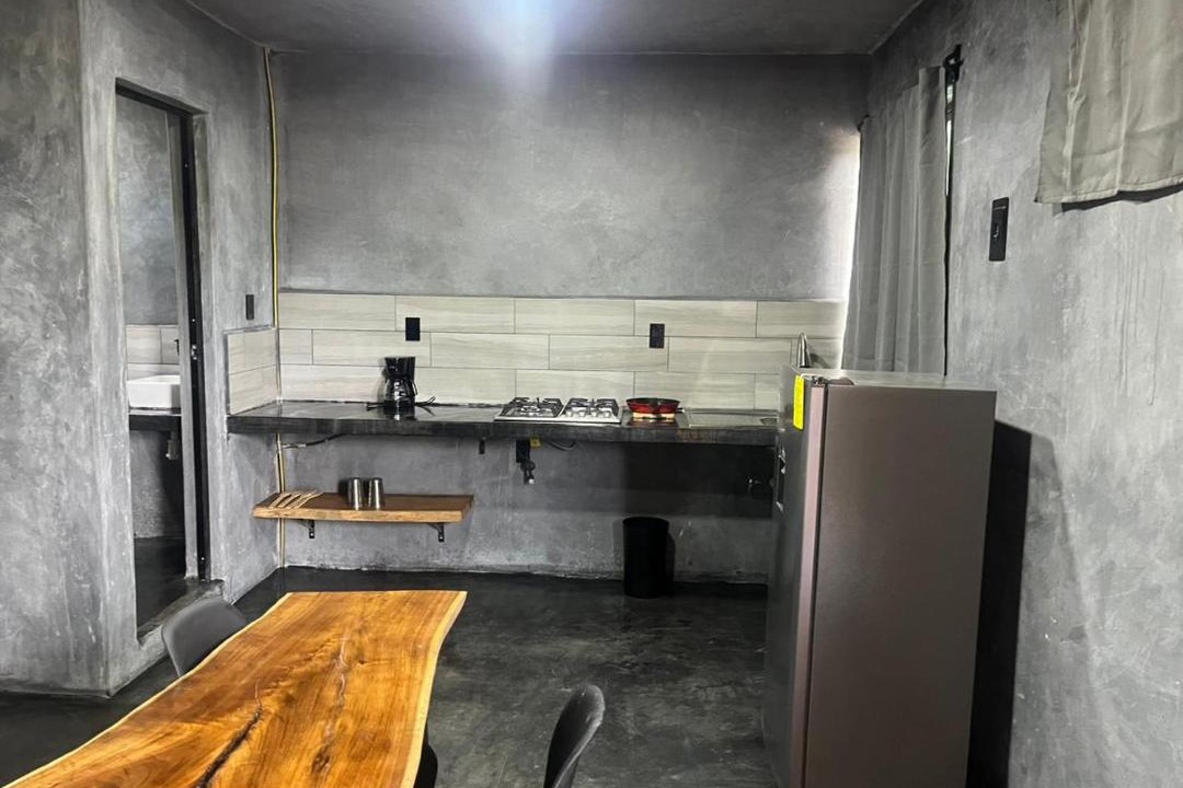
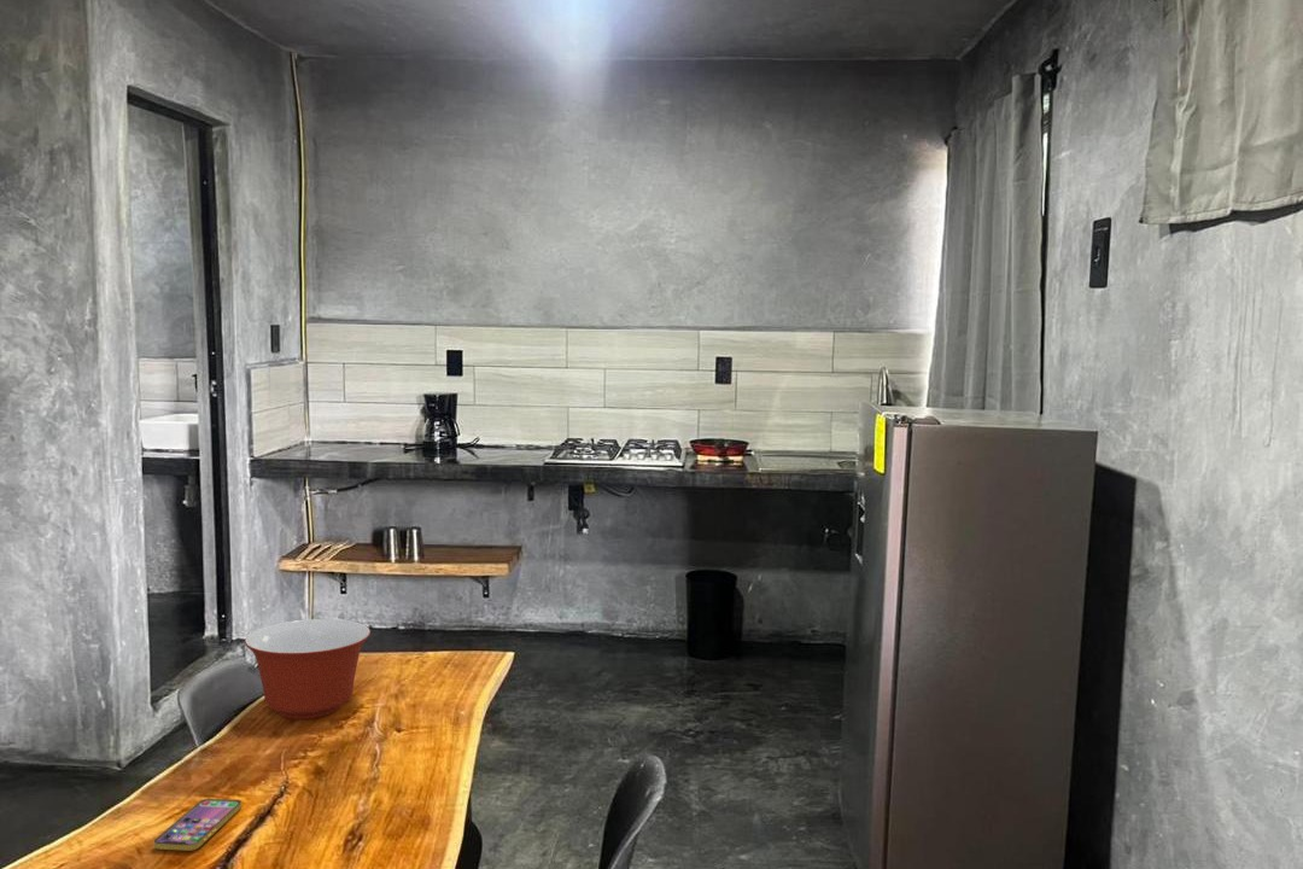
+ mixing bowl (309, 671)
+ smartphone (199, 823)
